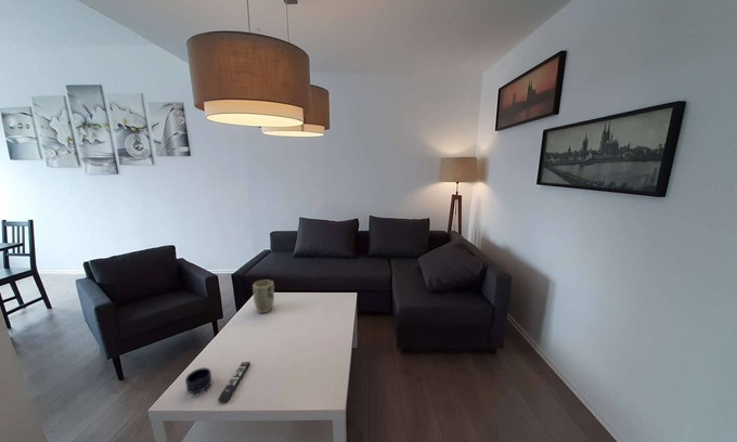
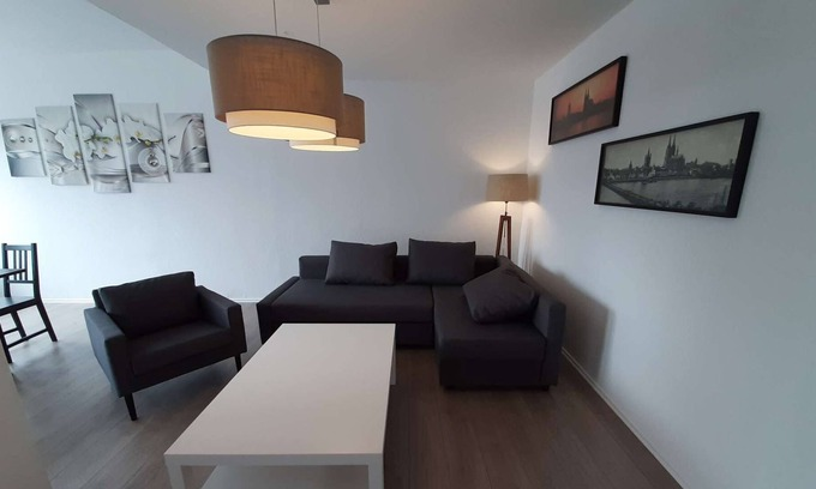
- plant pot (263, 297)
- mug (197, 382)
- remote control (235, 379)
